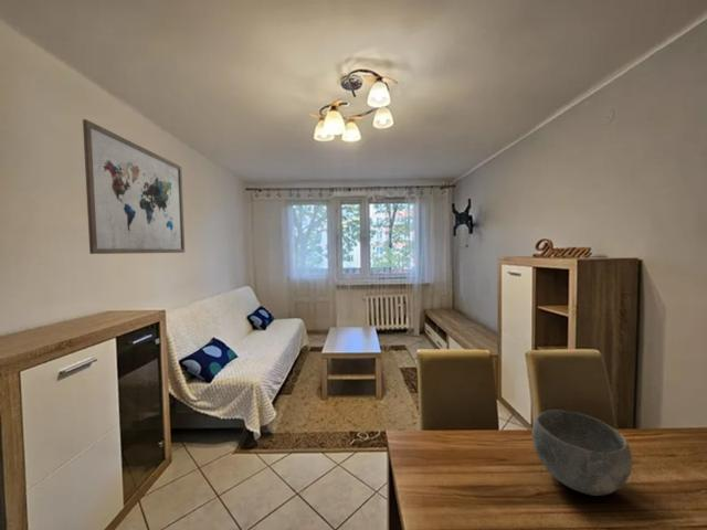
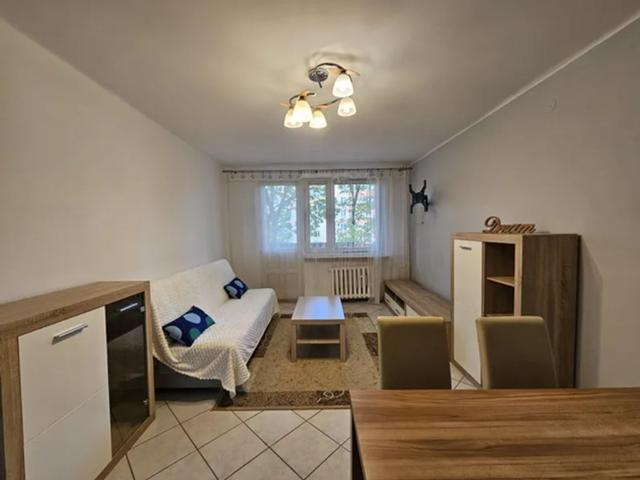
- wall art (145, 201)
- bowl (578, 454)
